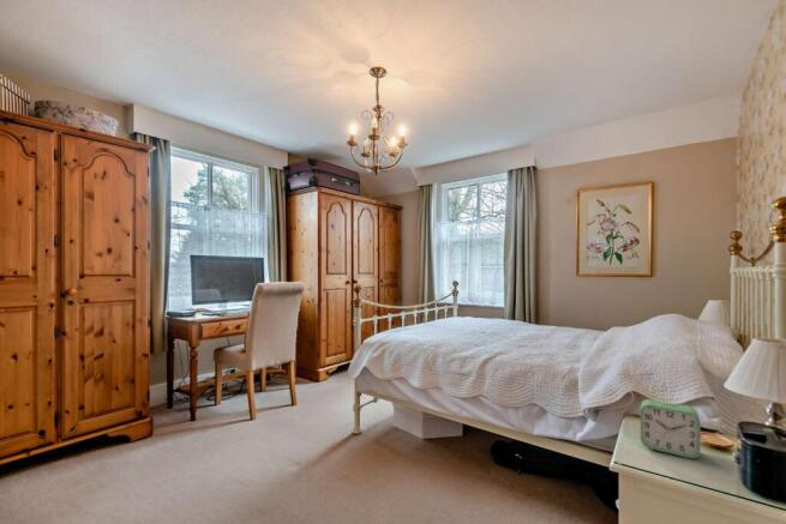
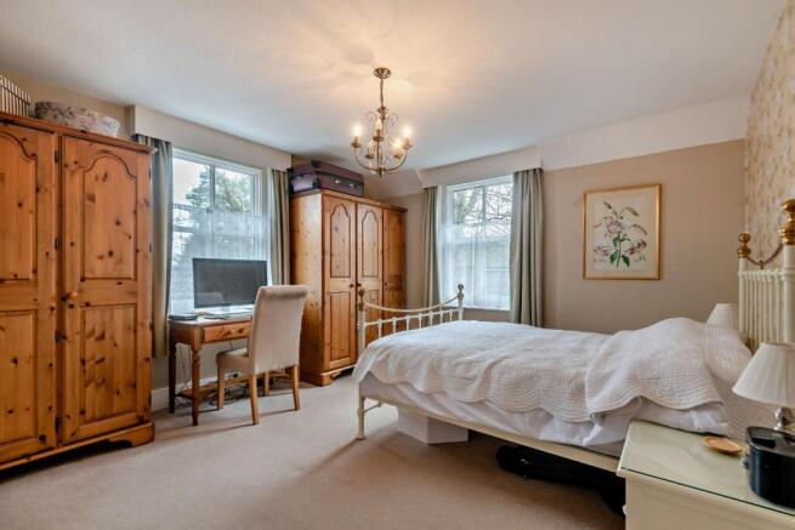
- alarm clock (668, 427)
